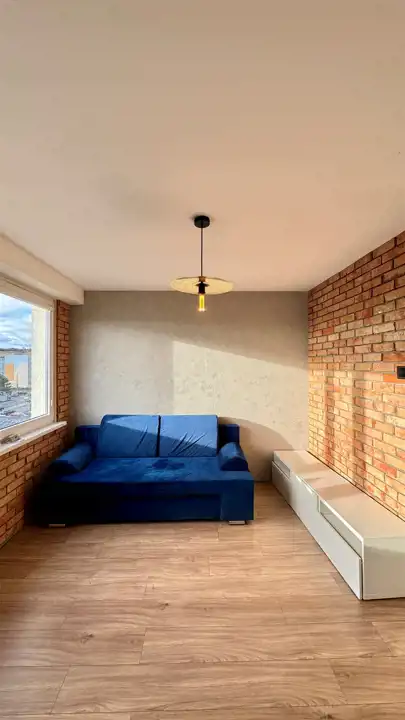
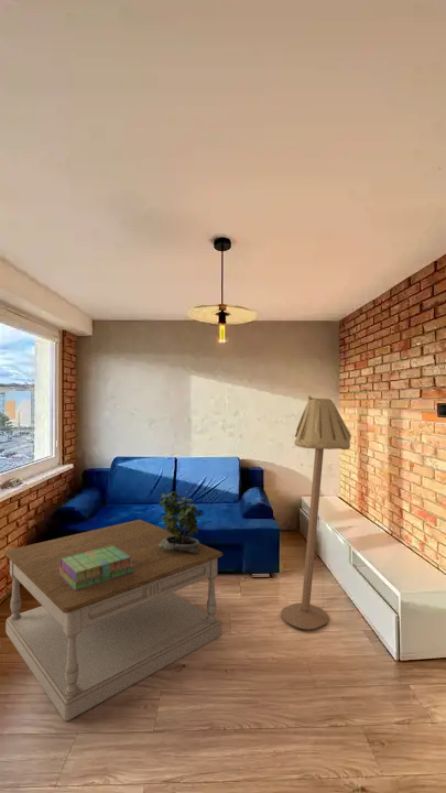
+ coffee table (112, 591)
+ floor lamp (316, 504)
+ potted plant (177, 520)
+ stack of books (96, 565)
